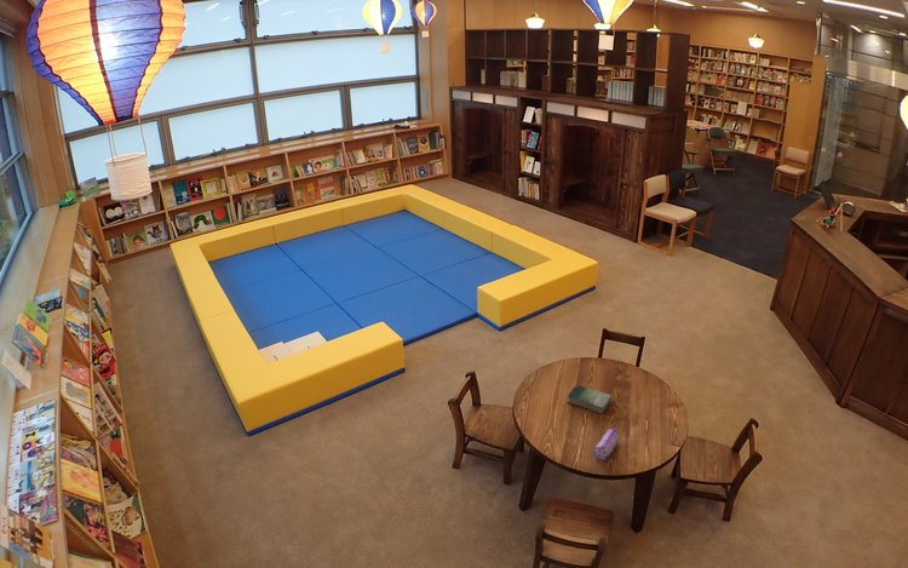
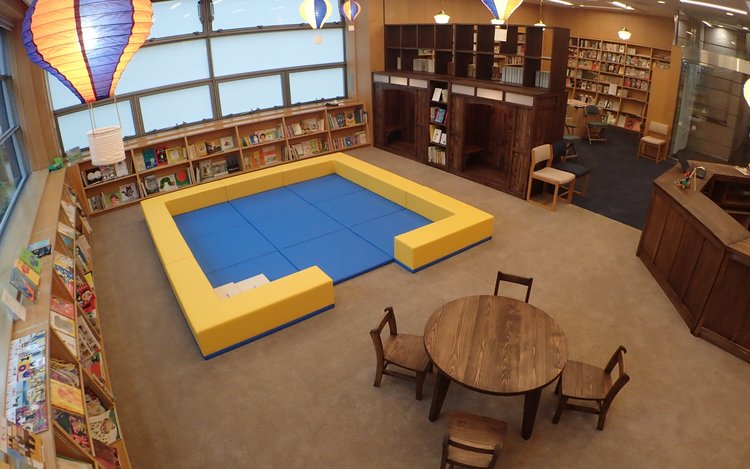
- book (588, 397)
- pencil case (607, 443)
